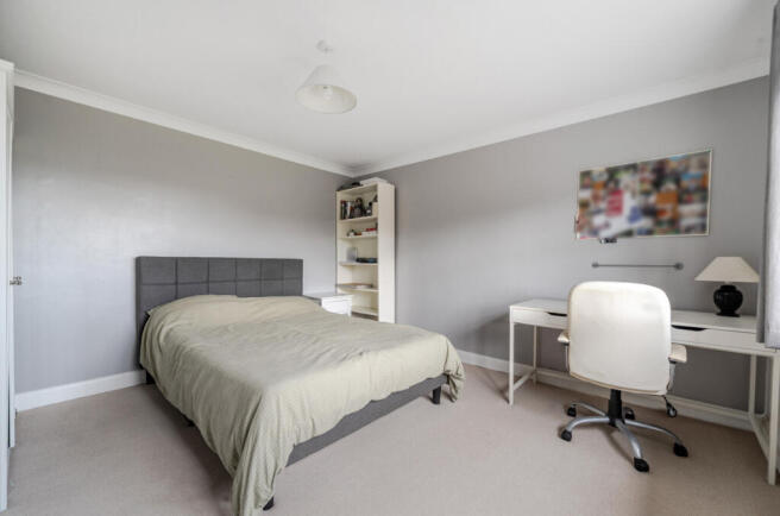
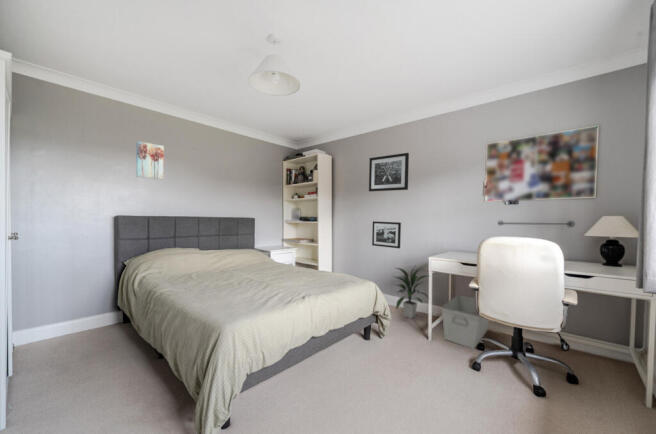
+ wall art (387, 173)
+ indoor plant (408, 290)
+ picture frame (385, 234)
+ wall art (150, 160)
+ storage bin (467, 319)
